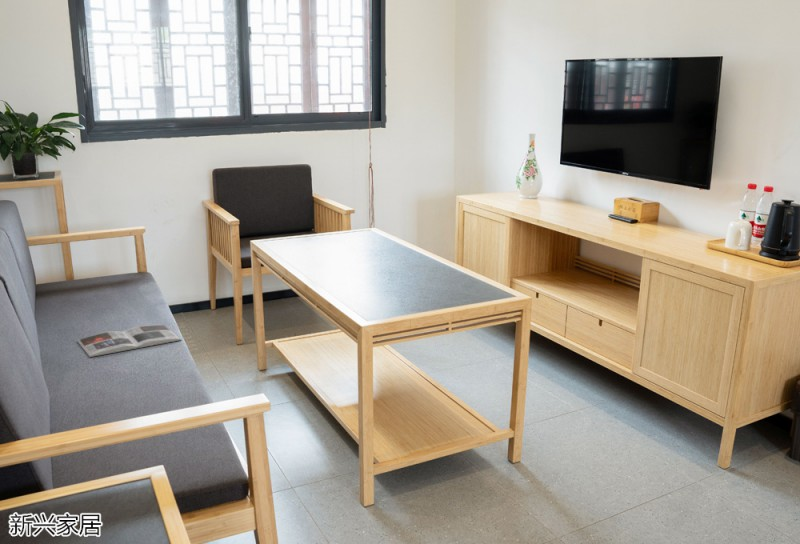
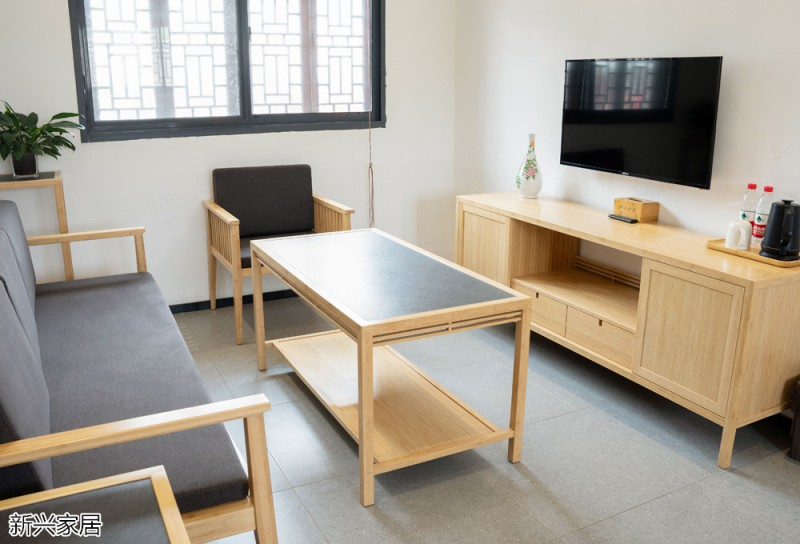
- magazine (129, 338)
